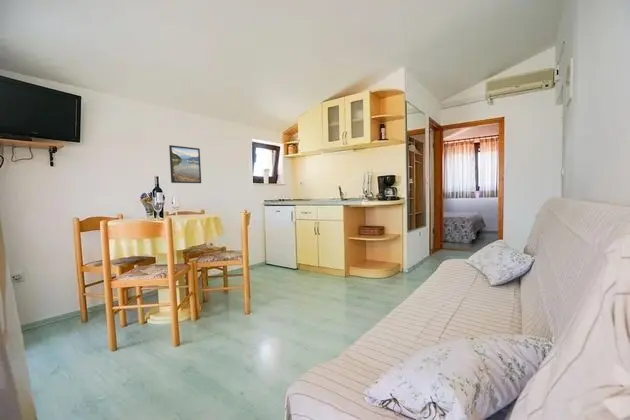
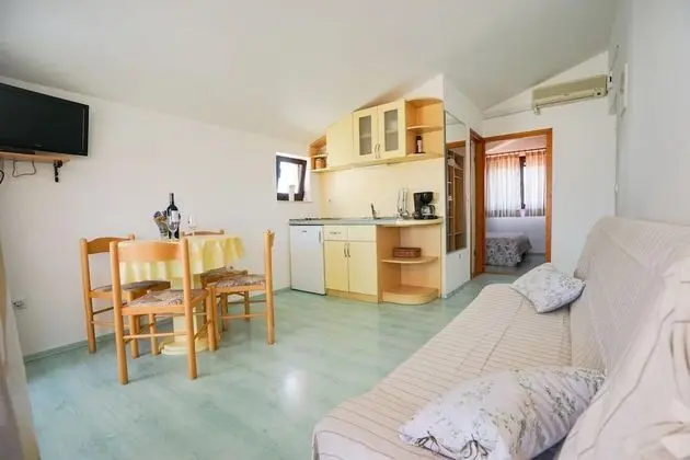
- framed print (185, 165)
